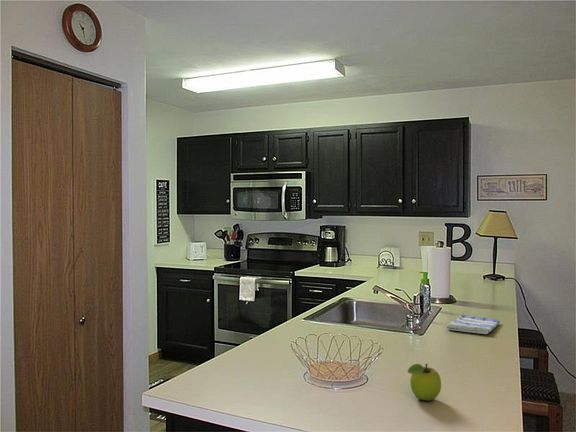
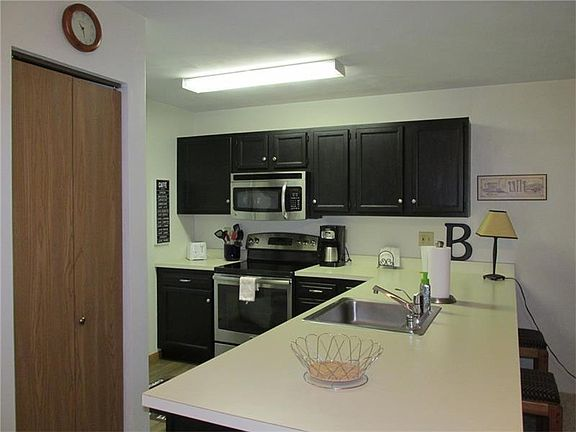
- fruit (423, 381)
- dish towel (473, 323)
